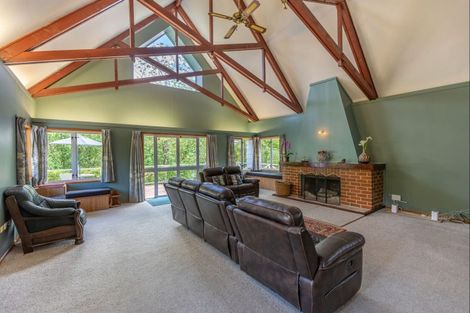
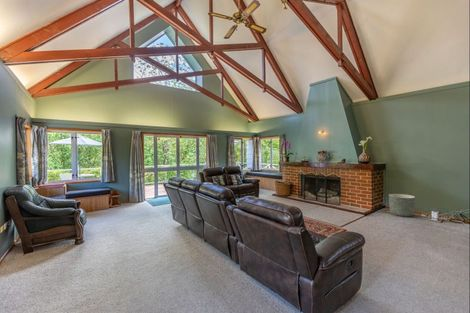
+ planter (401, 205)
